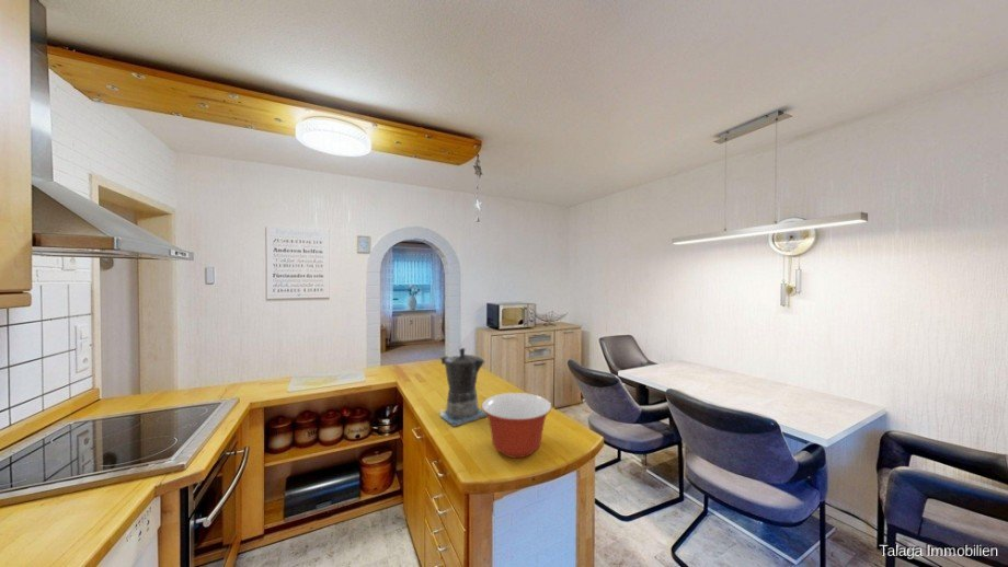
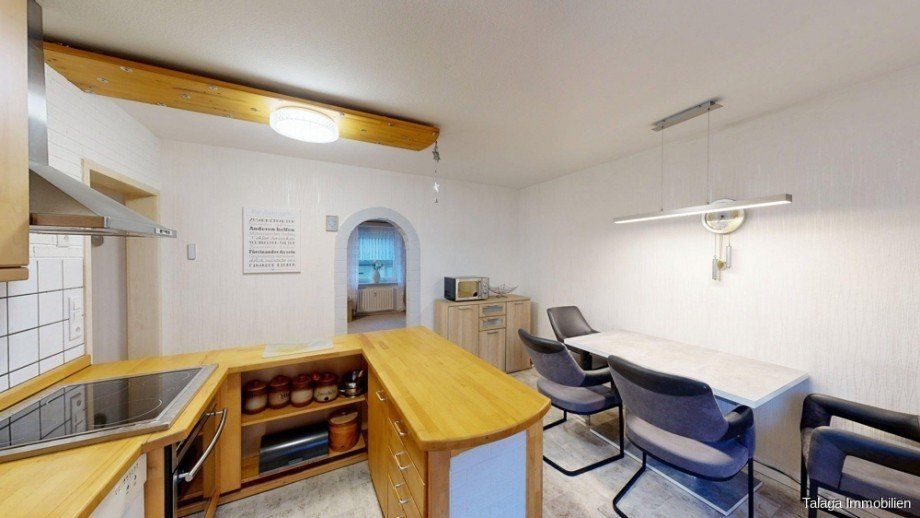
- coffee maker (461, 381)
- mixing bowl (516, 426)
